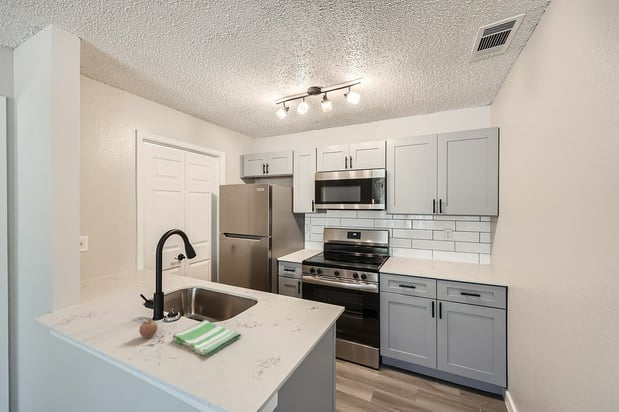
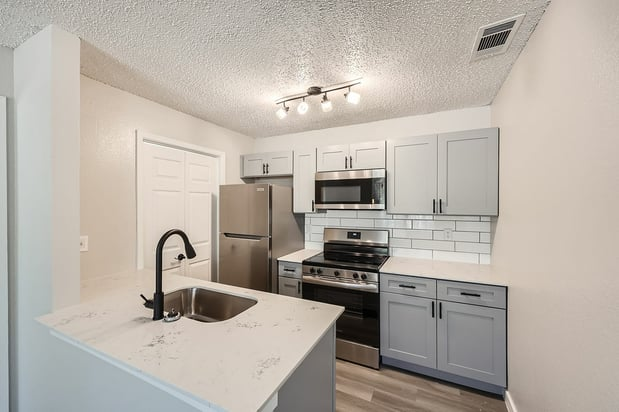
- fruit (148, 327)
- dish towel (206, 336)
